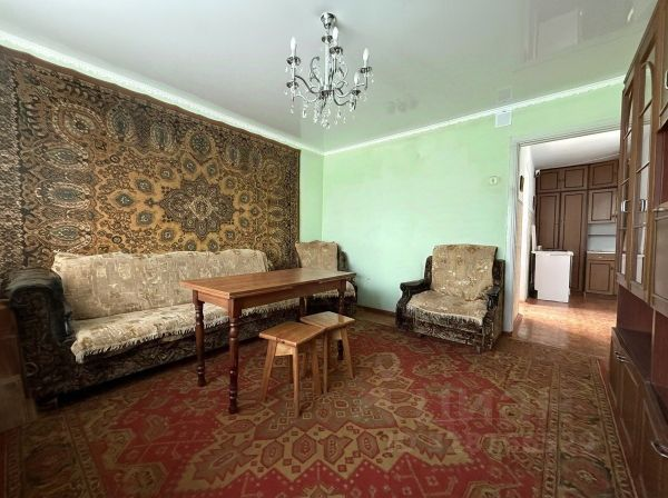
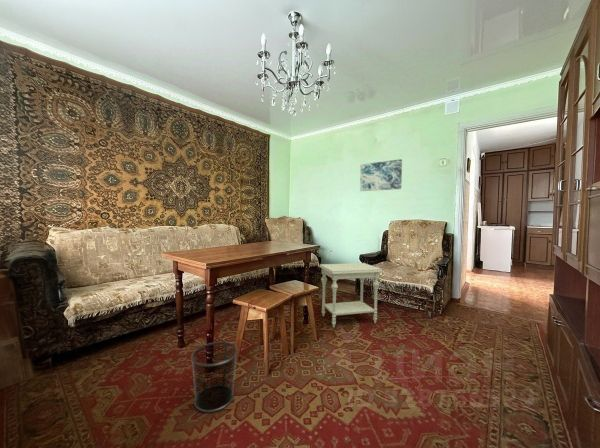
+ wall art (380, 176)
+ side table (349, 302)
+ waste bin (214, 375)
